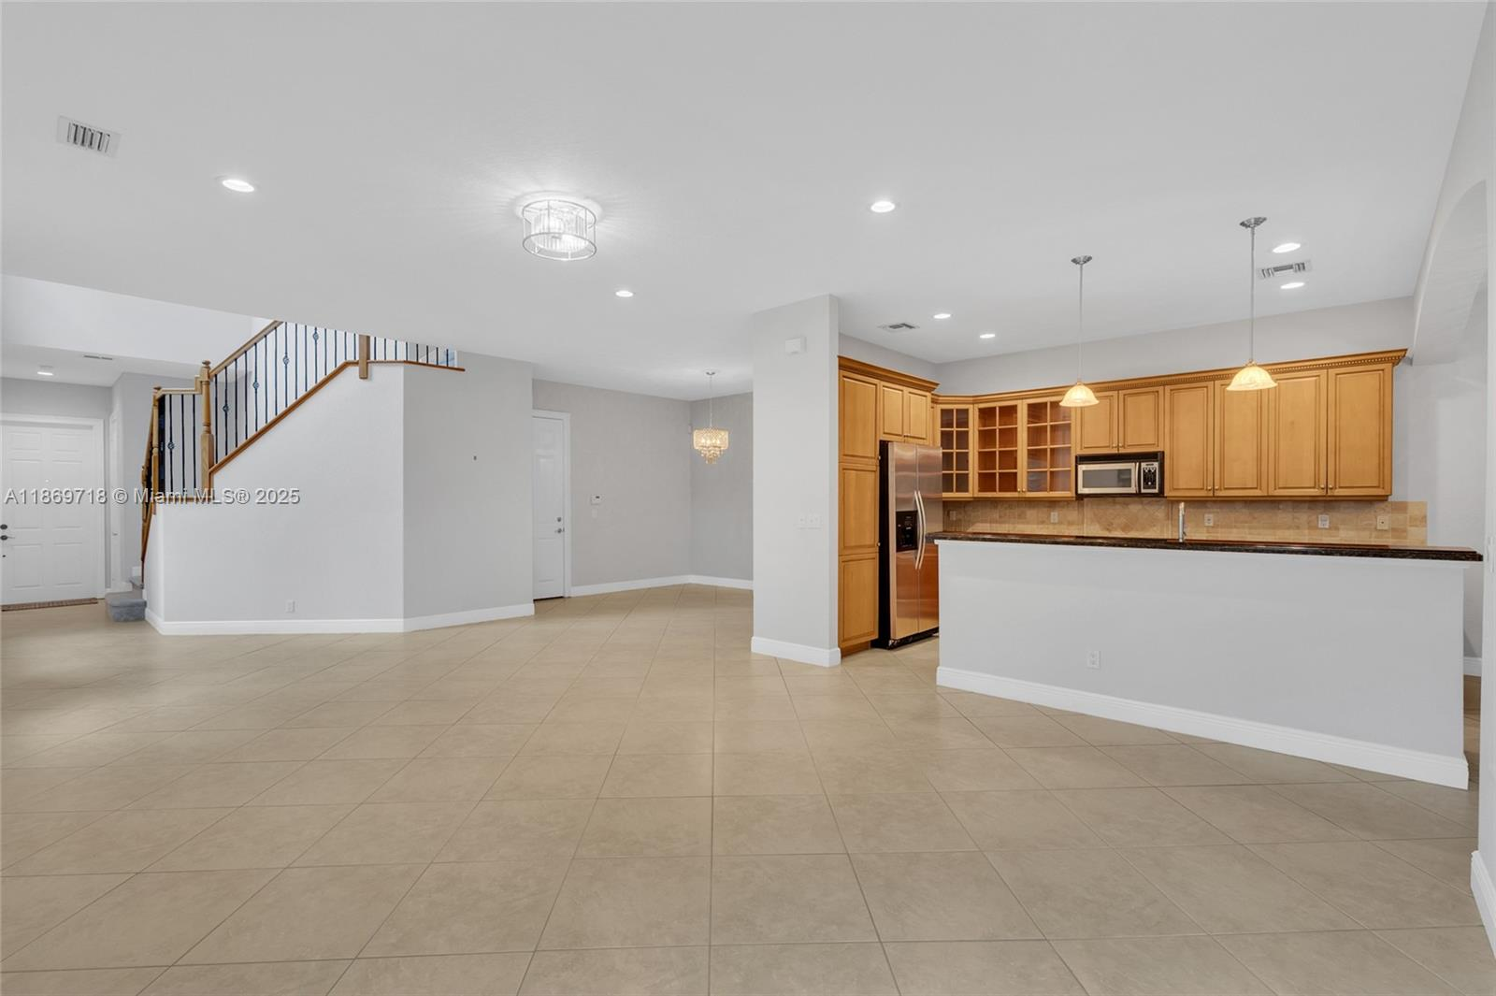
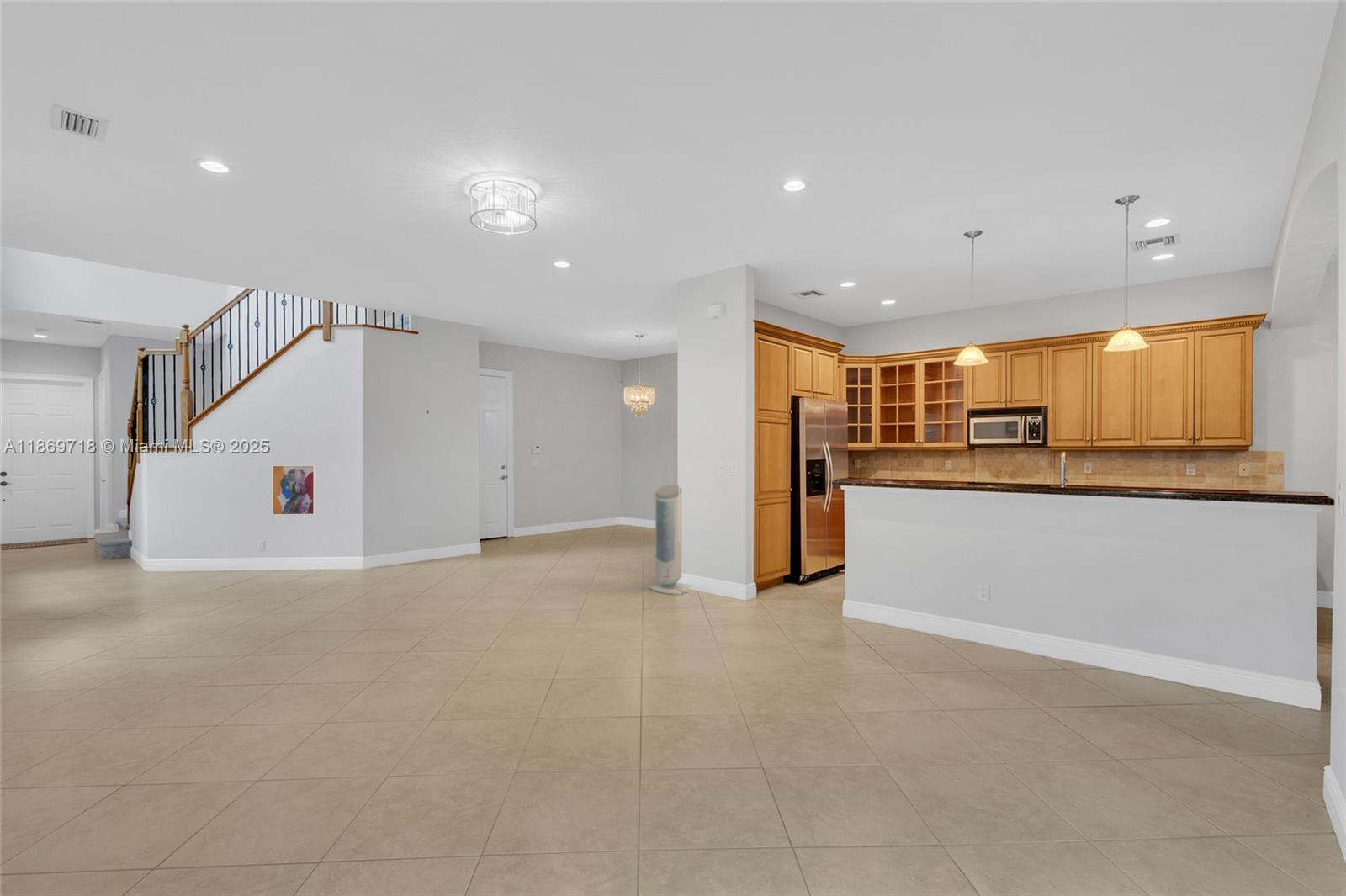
+ air purifier (668, 538)
+ wall art (294, 490)
